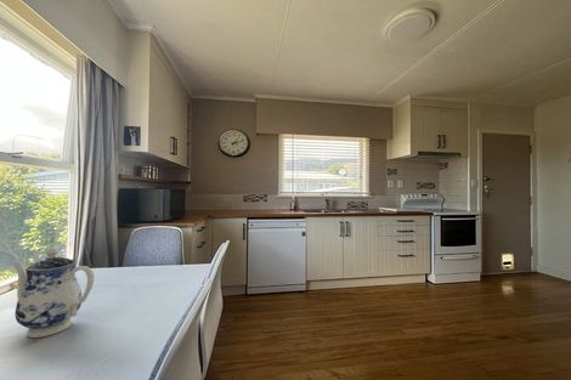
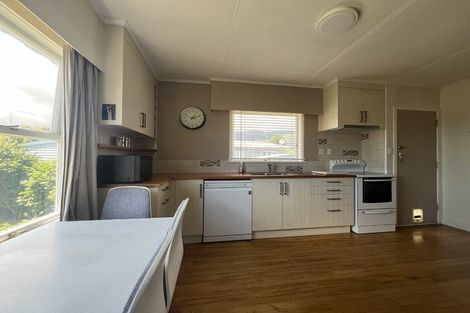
- teapot (51, 288)
